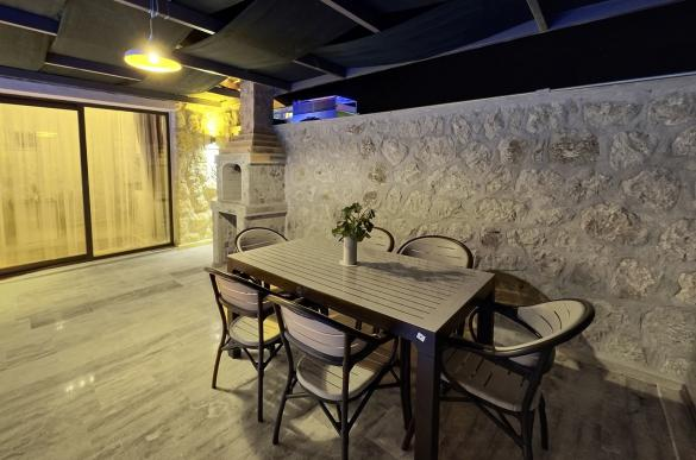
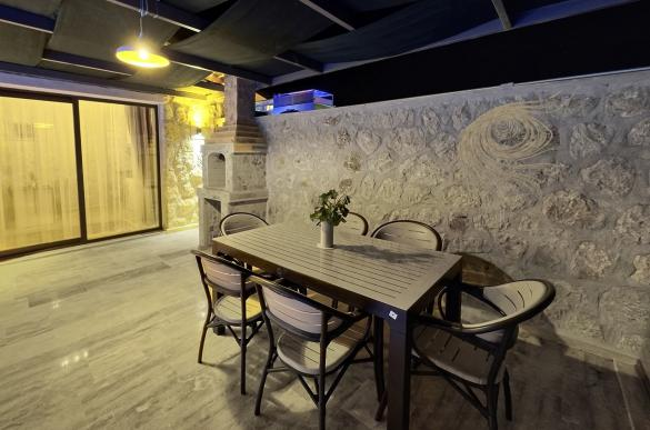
+ wall sculpture (504, 170)
